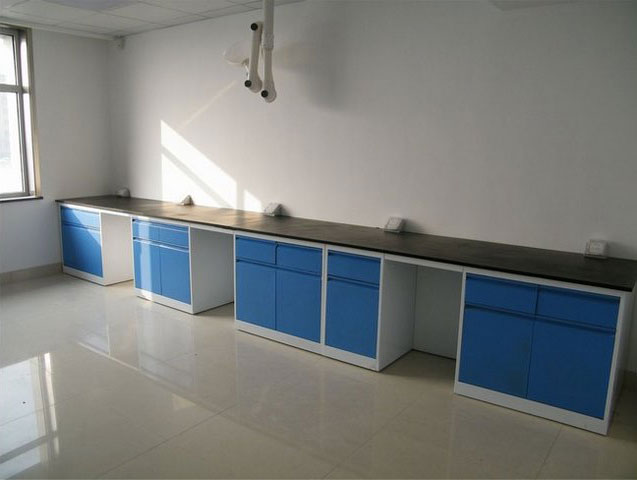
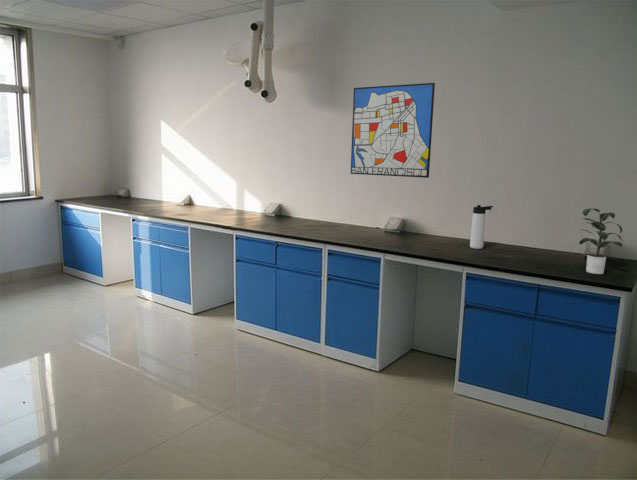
+ thermos bottle (481, 226)
+ wall art (390, 131)
+ potted plant (604, 240)
